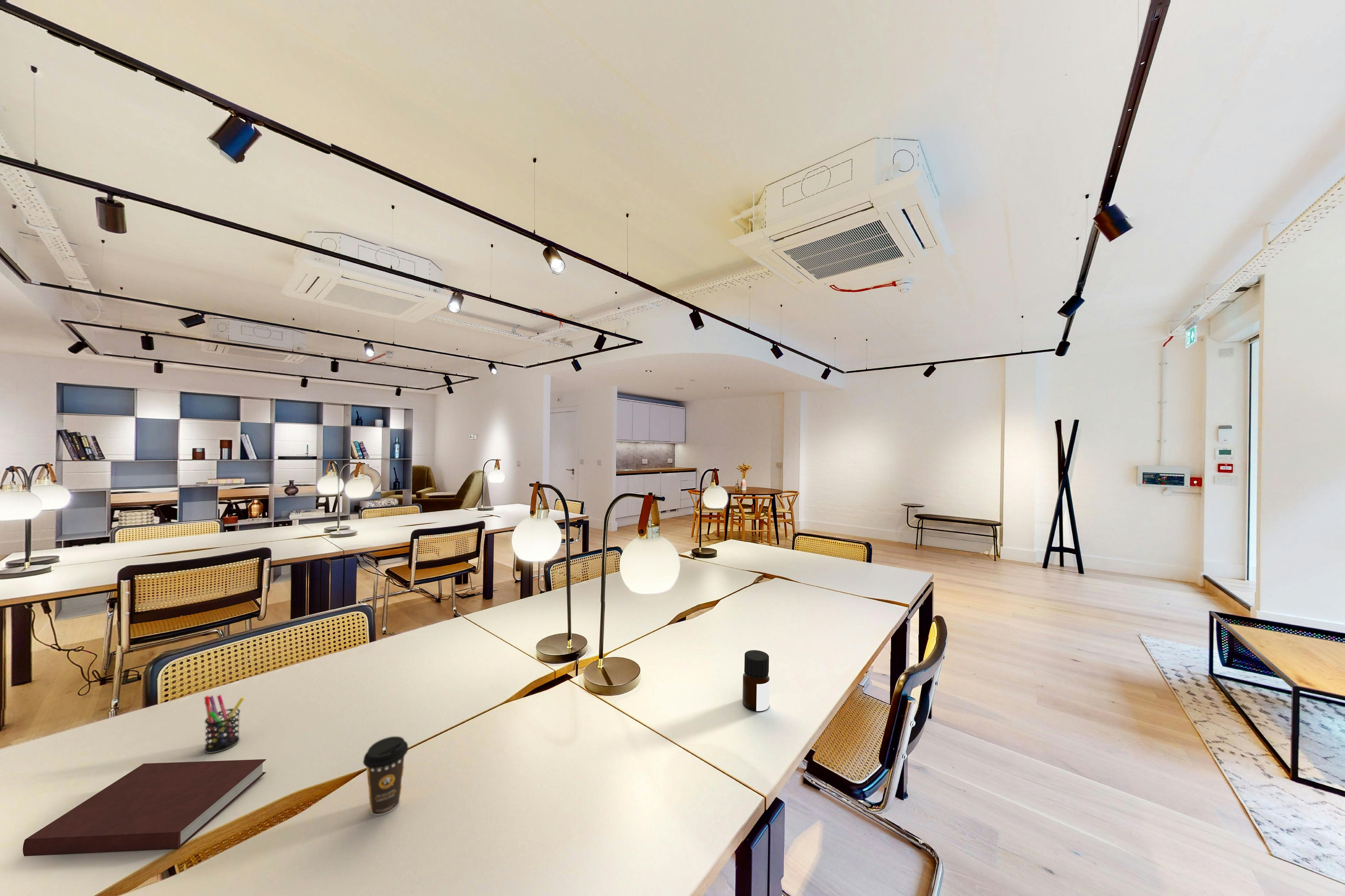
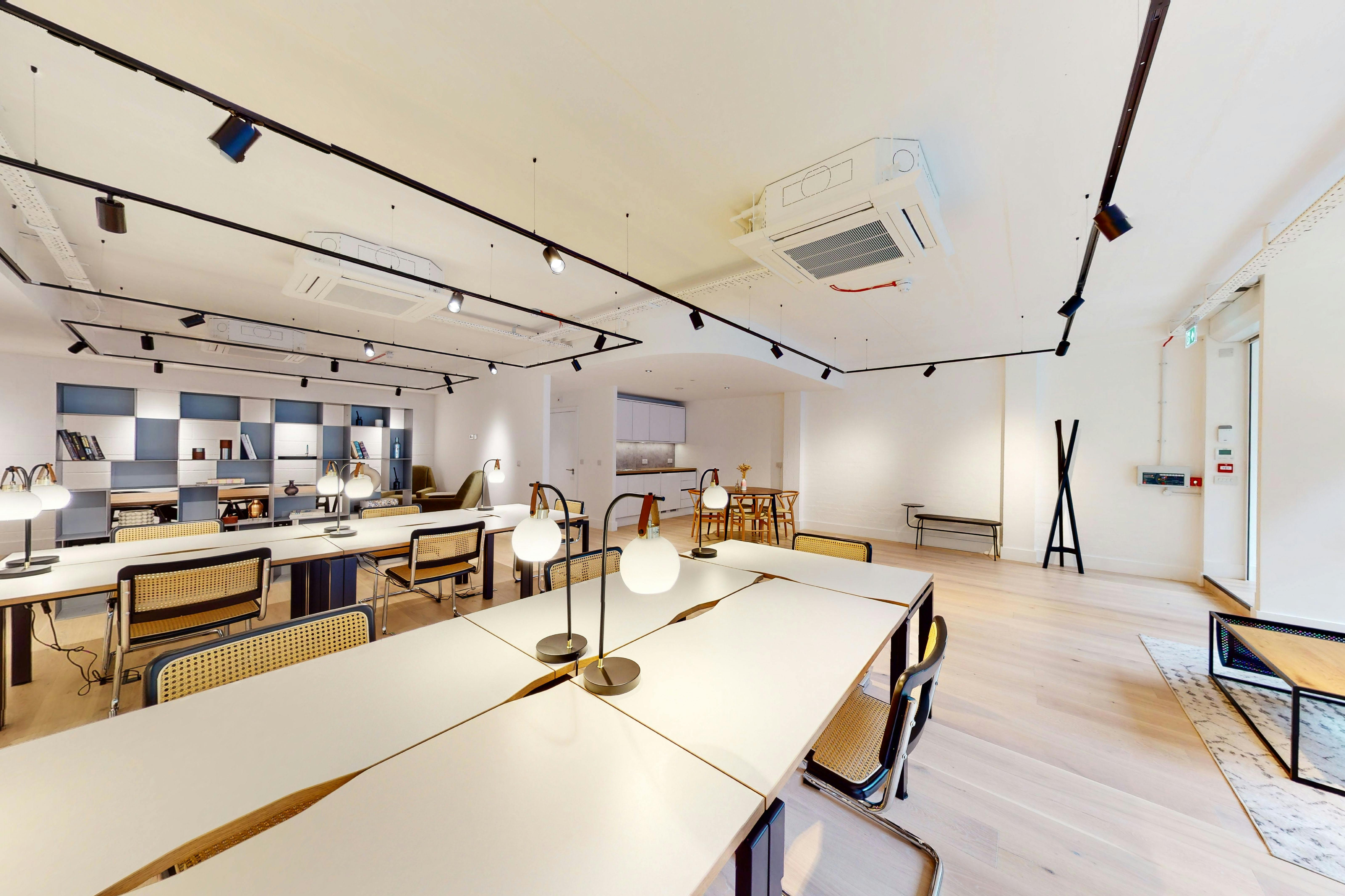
- pen holder (219, 721)
- bottle (756, 679)
- coffee cup (386, 776)
- notebook (159, 802)
